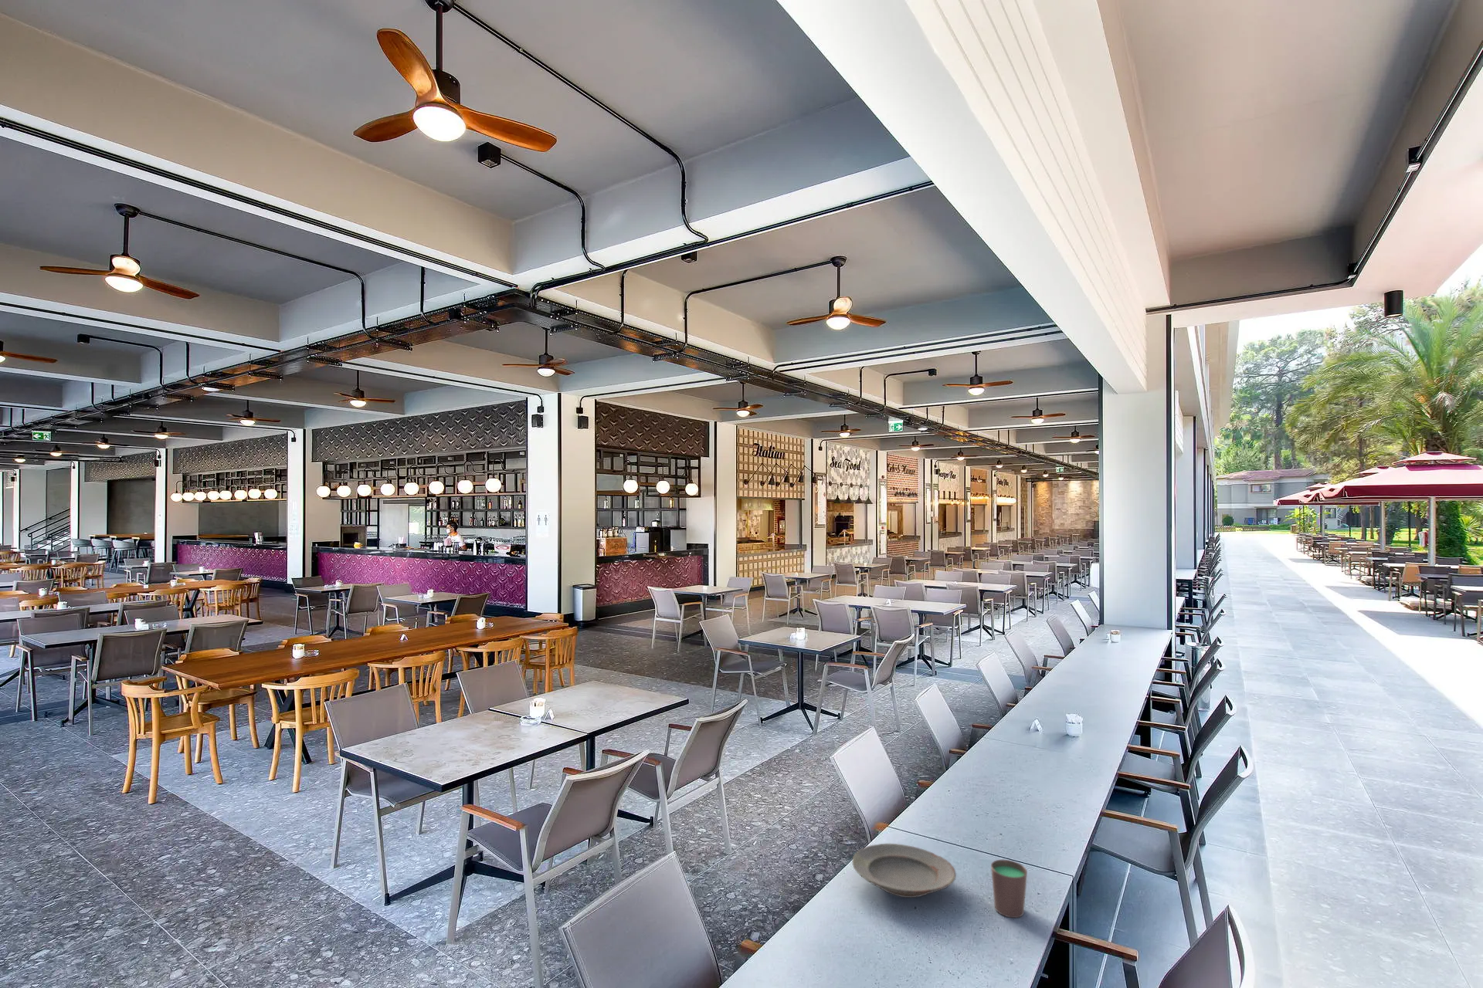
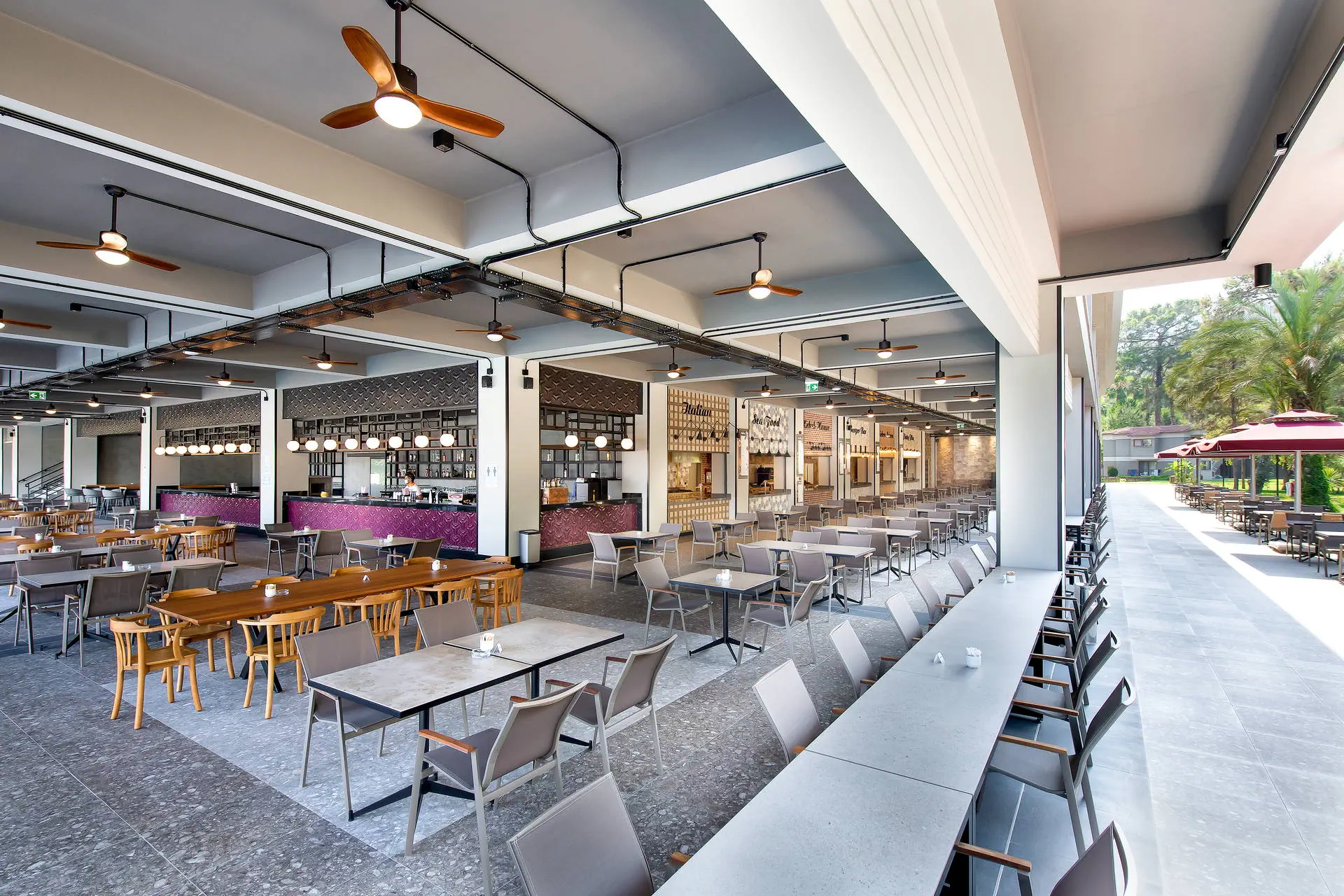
- cup (1009, 889)
- plate (903, 873)
